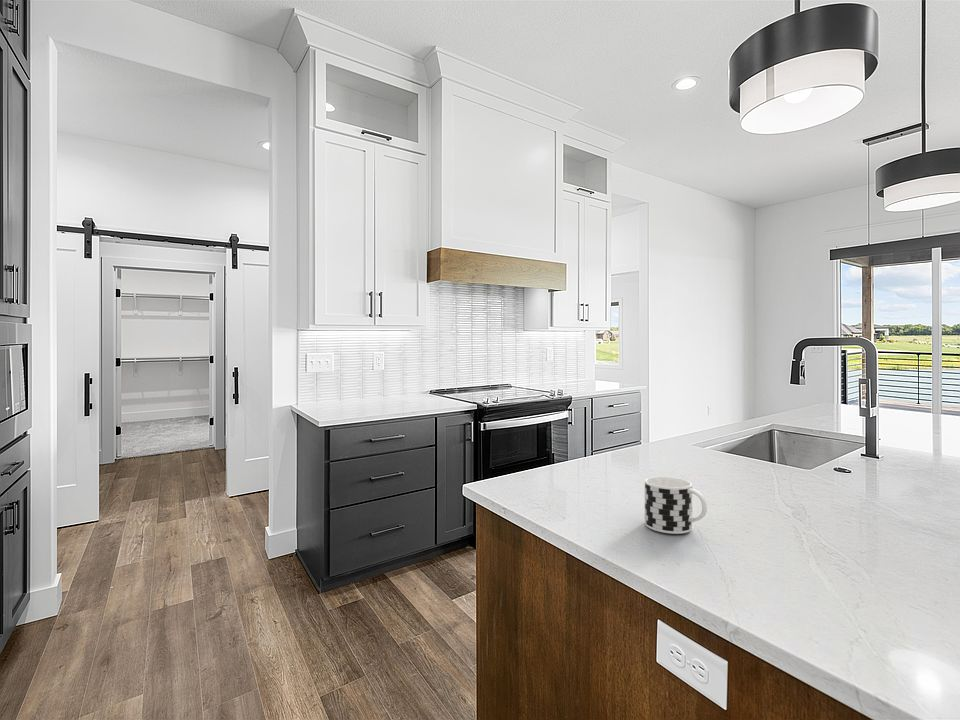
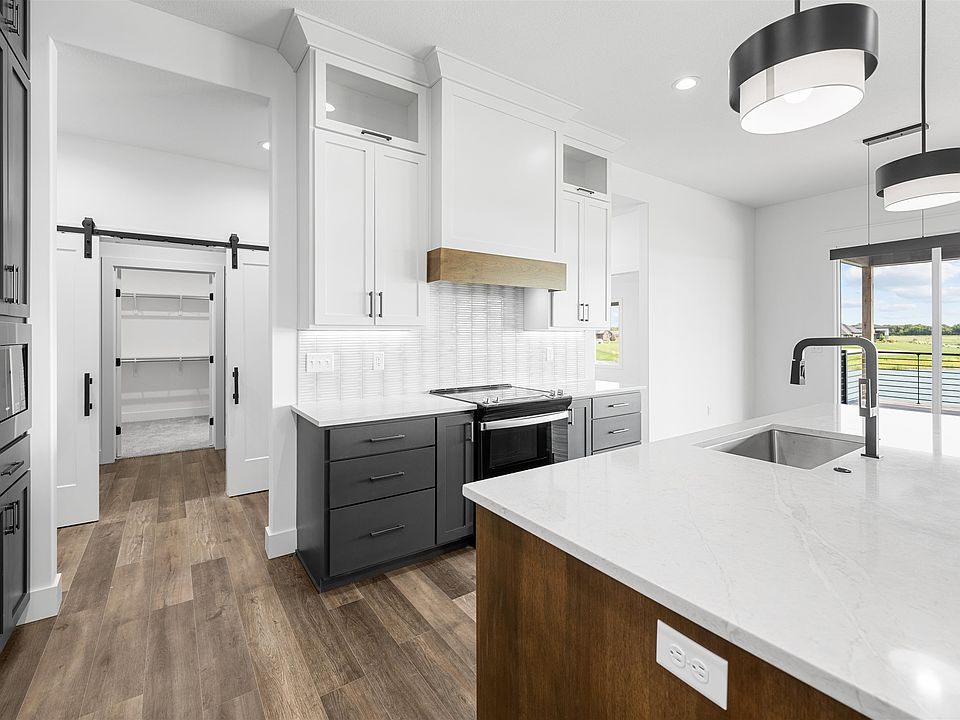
- cup (675, 505)
